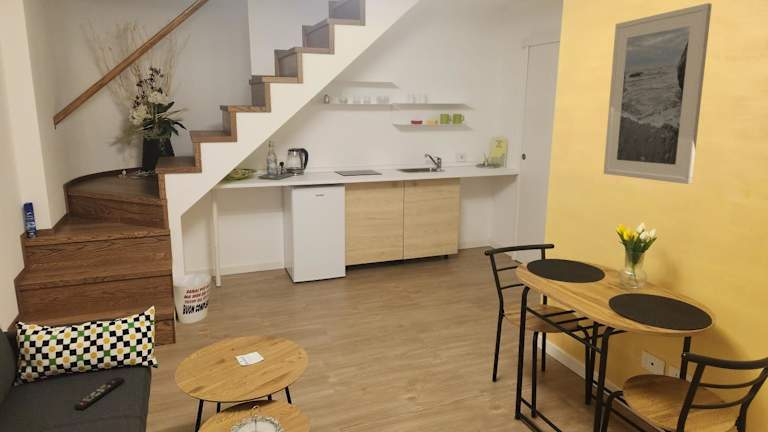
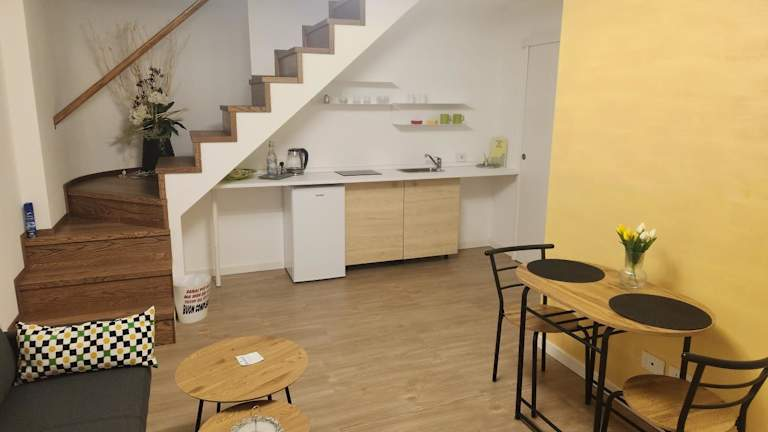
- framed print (651, 98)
- remote control (100, 392)
